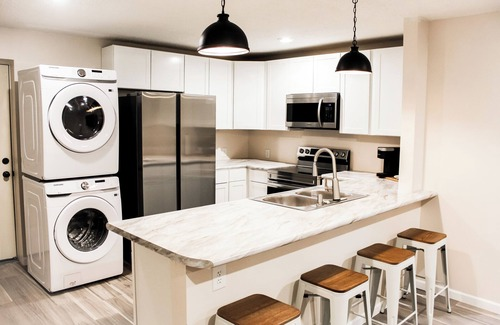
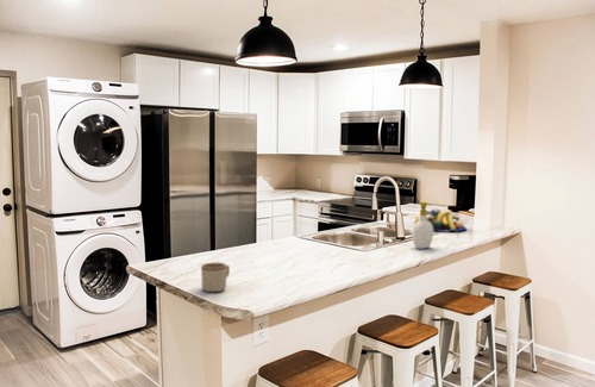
+ soap bottle (424, 225)
+ fruit bowl (440, 218)
+ mug (217, 276)
